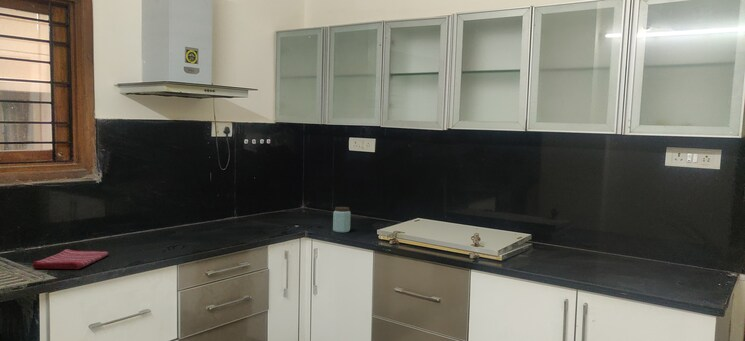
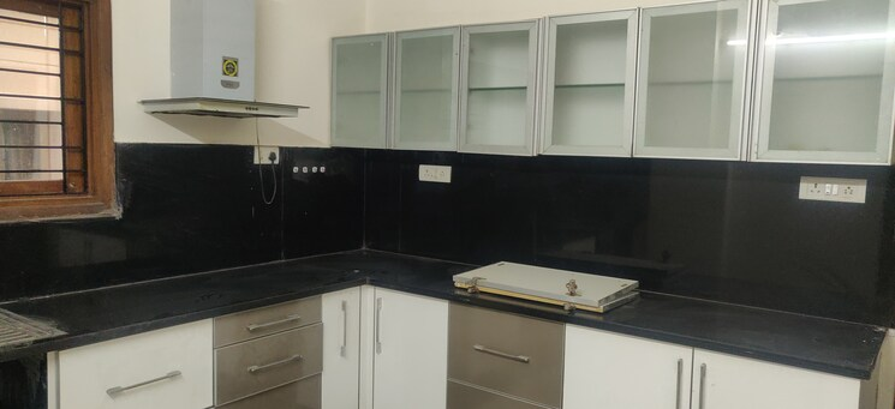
- peanut butter (341, 219)
- dish towel (72, 258)
